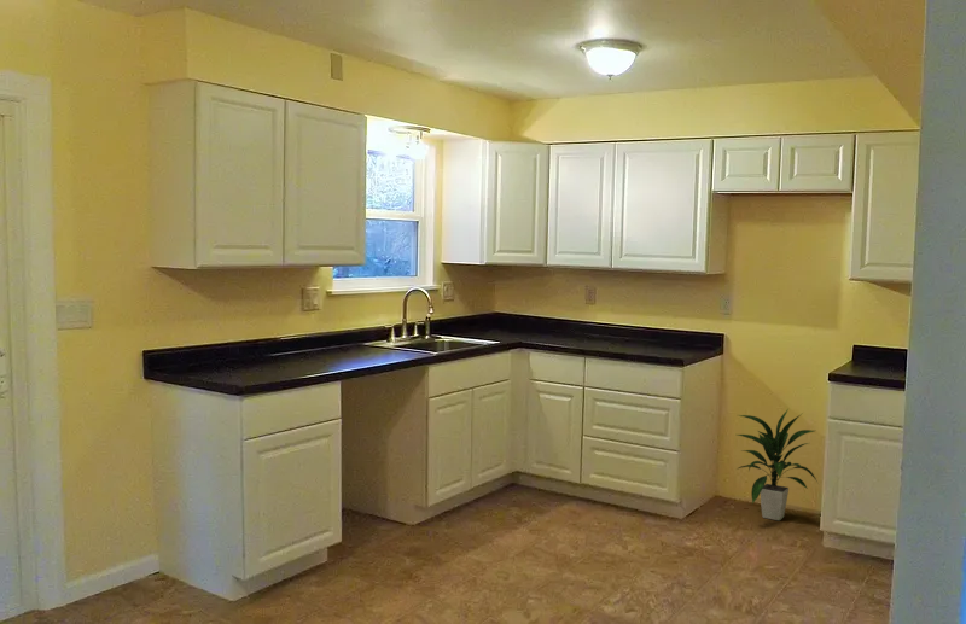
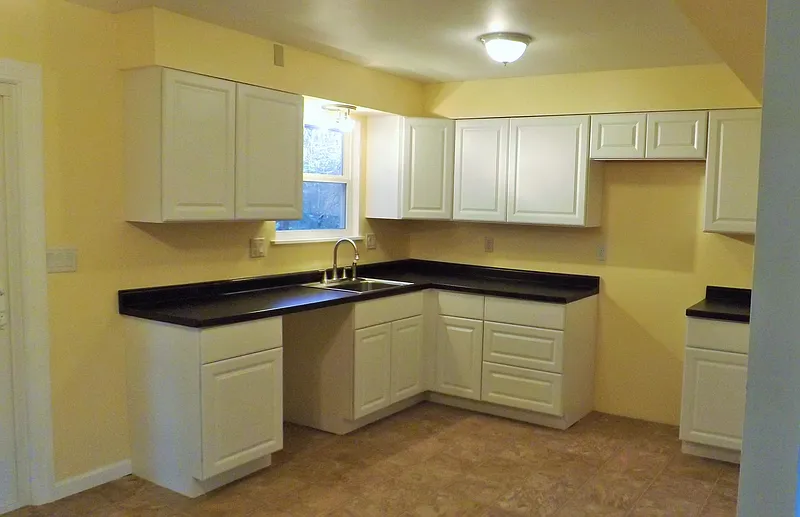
- indoor plant (772, 462)
